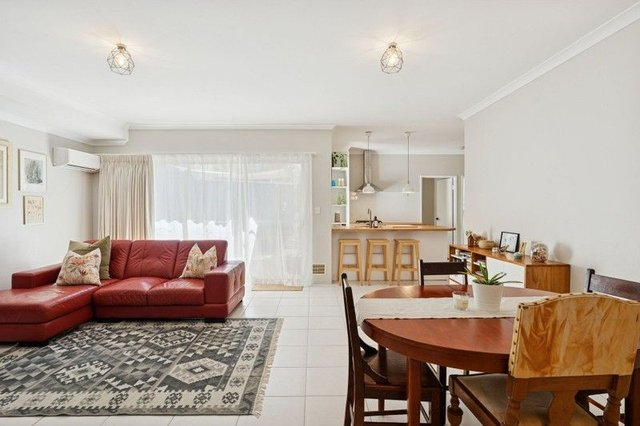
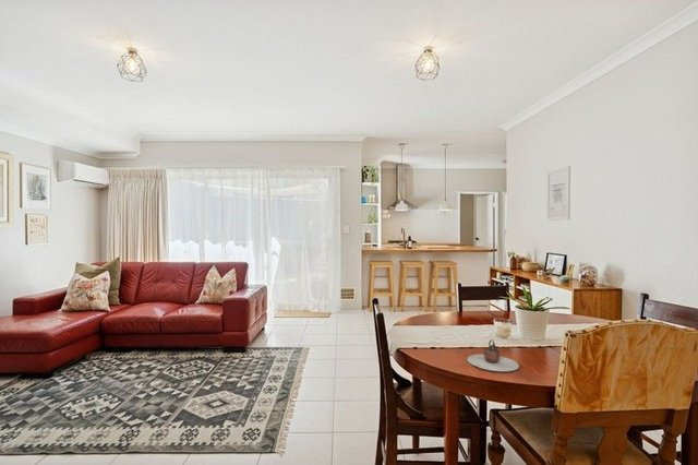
+ wall art (557, 194)
+ teapot (492, 351)
